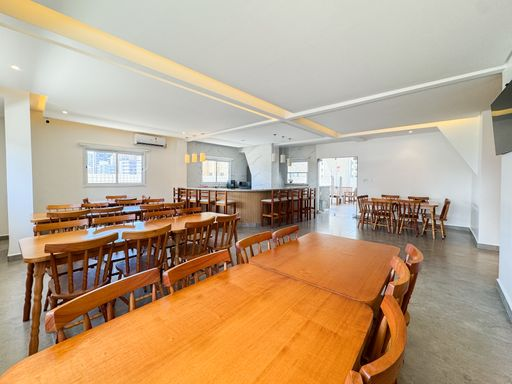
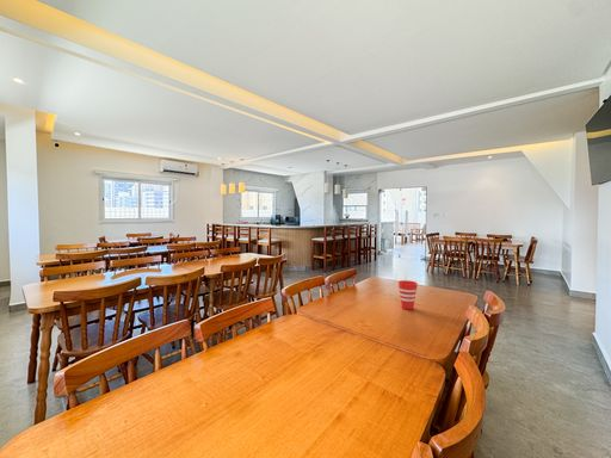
+ cup (407, 295)
